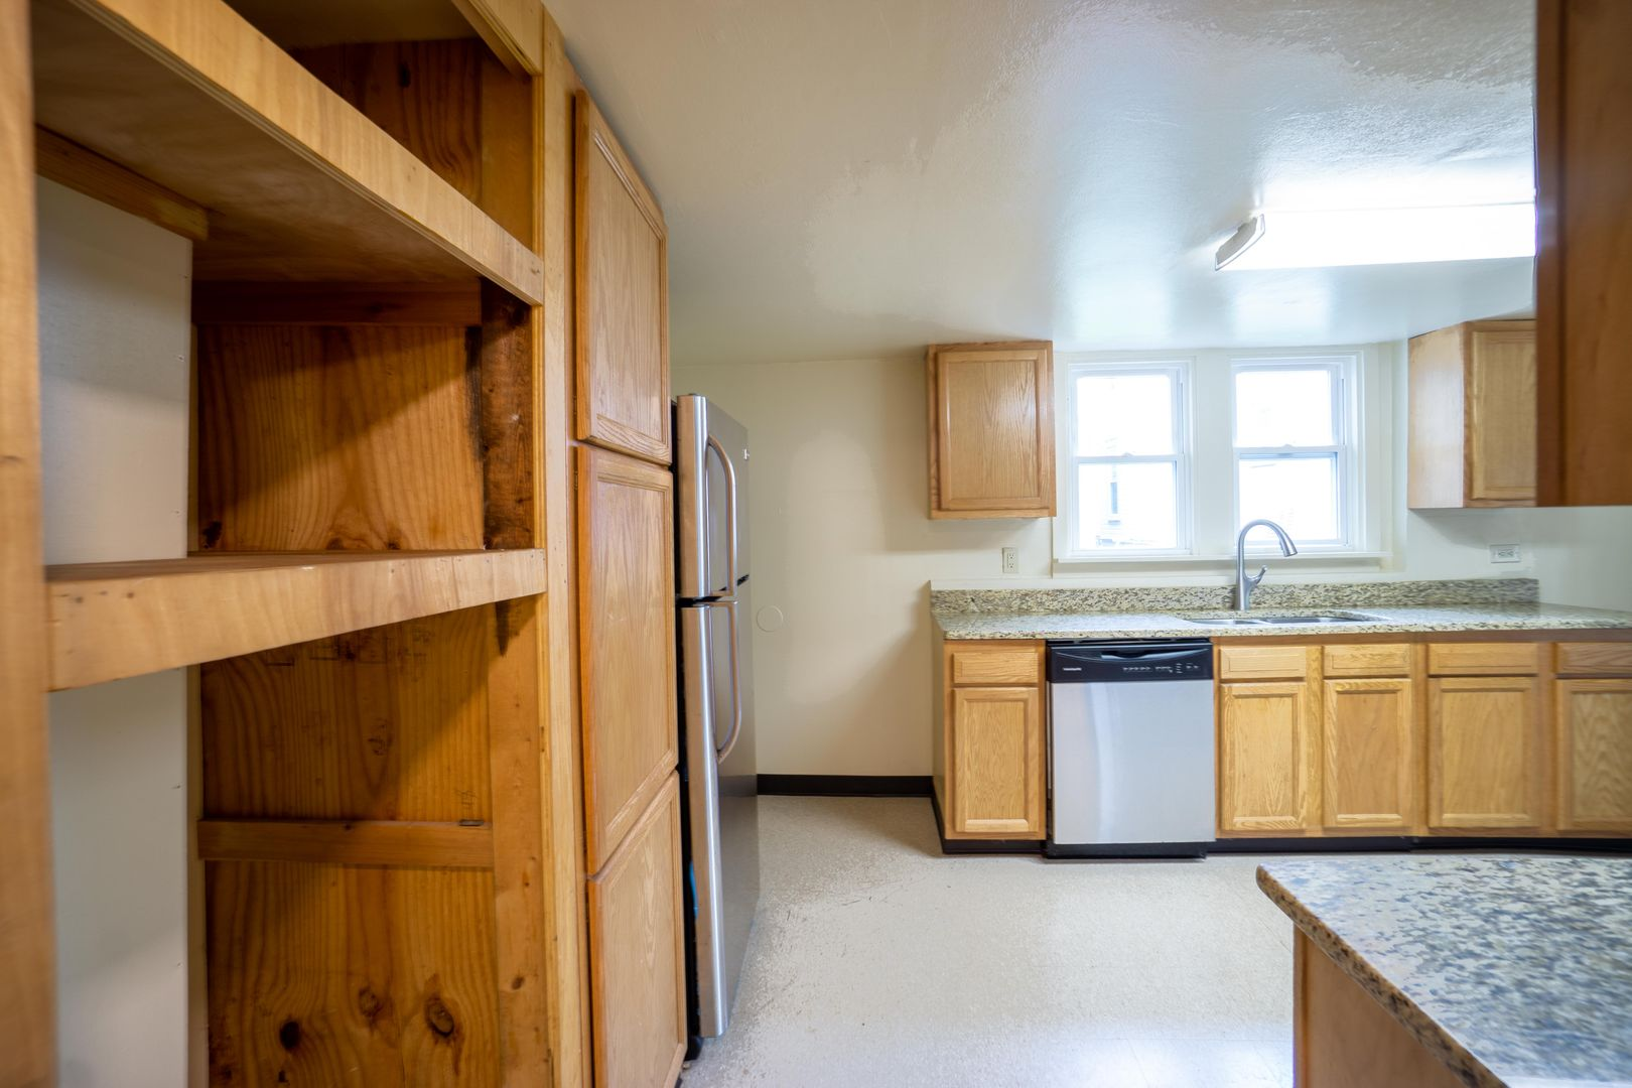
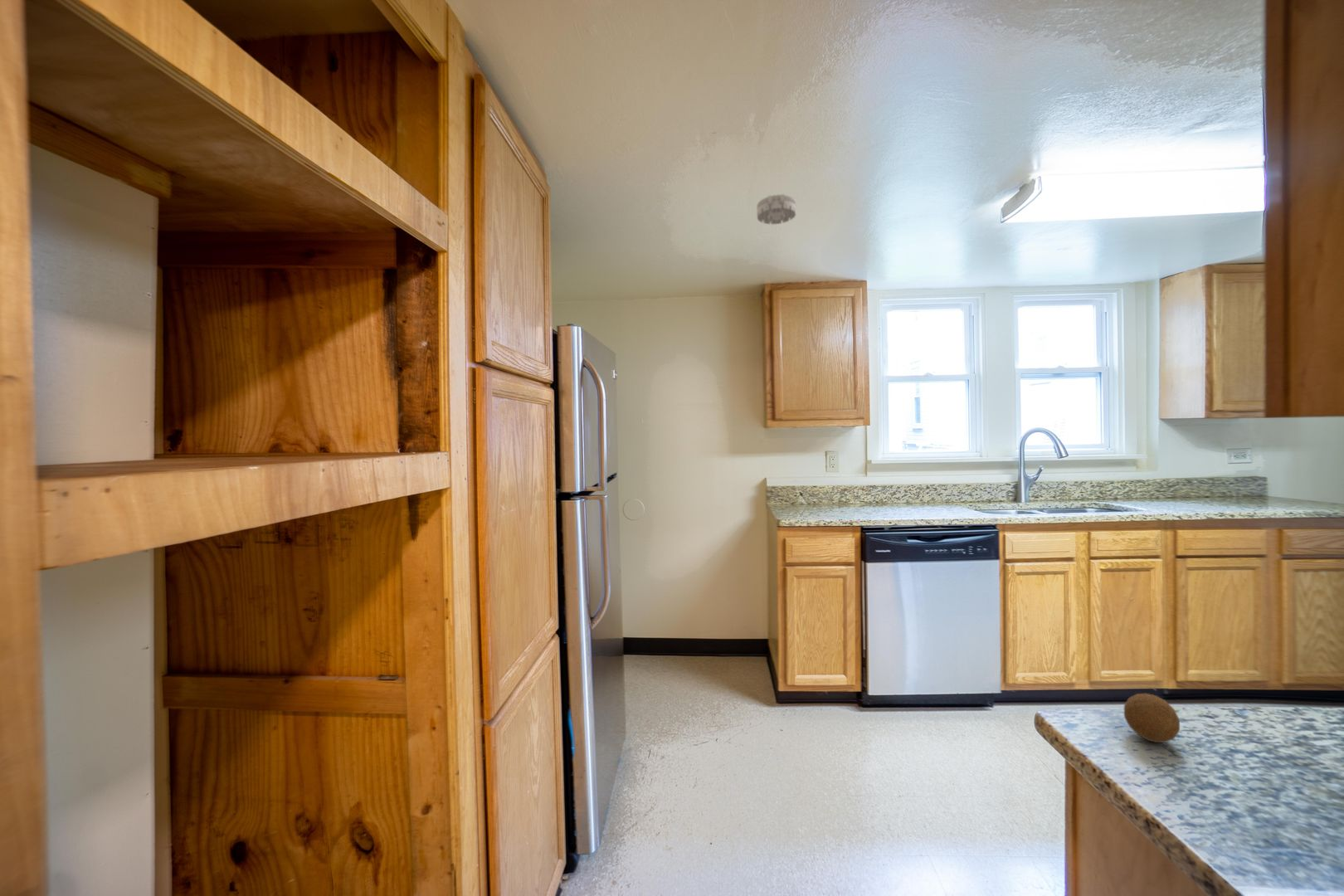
+ smoke detector (776, 208)
+ fruit (1151, 717)
